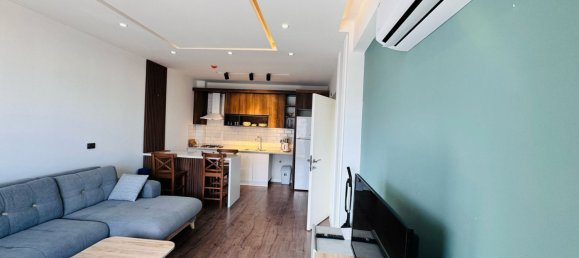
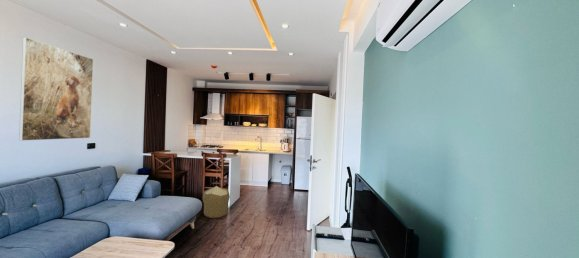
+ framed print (61, 94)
+ pouf (216, 200)
